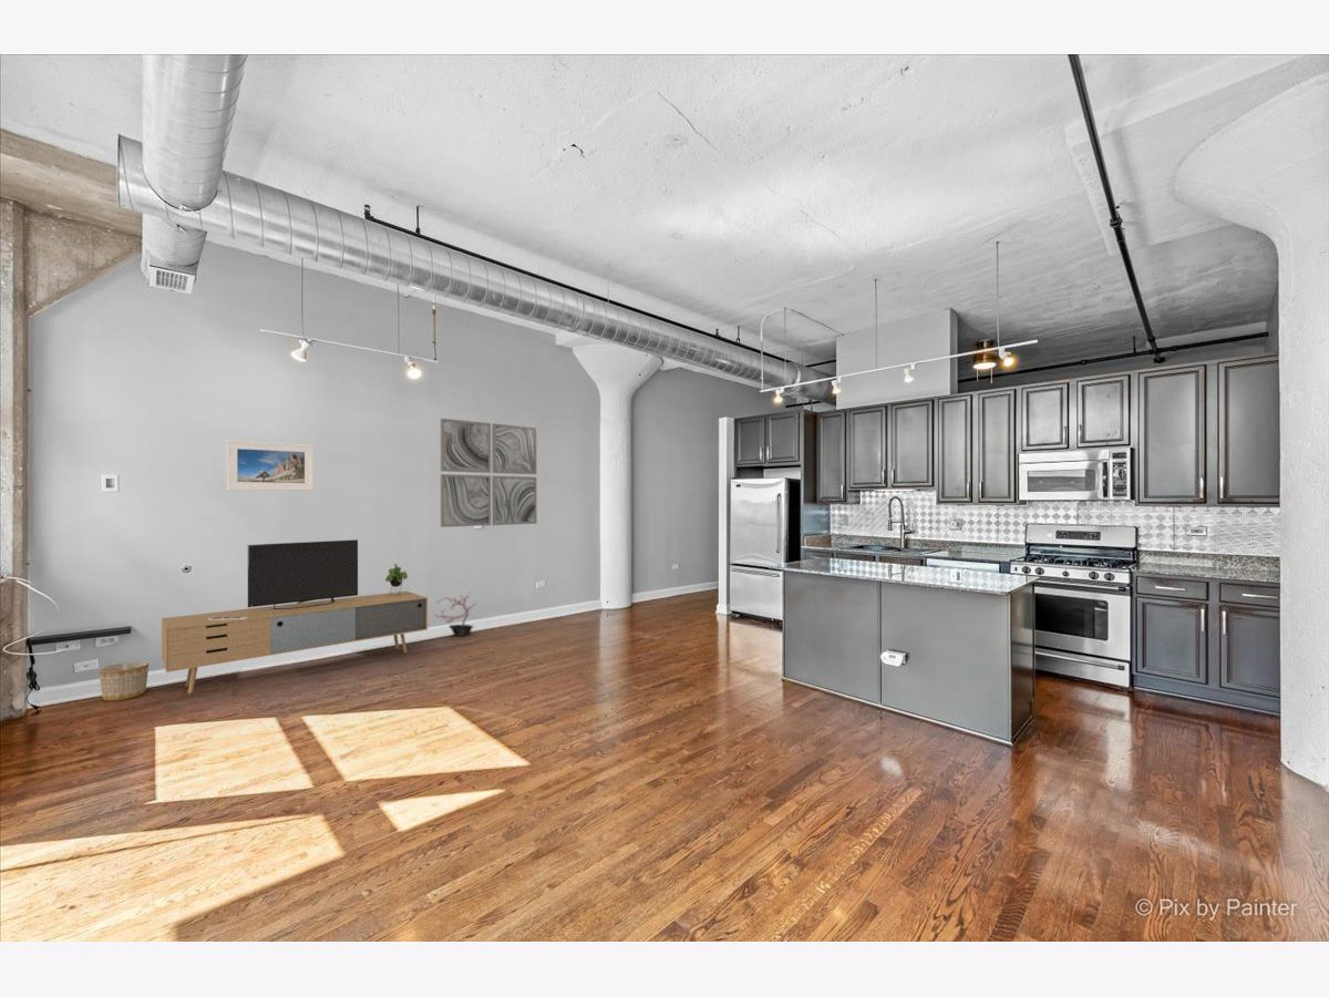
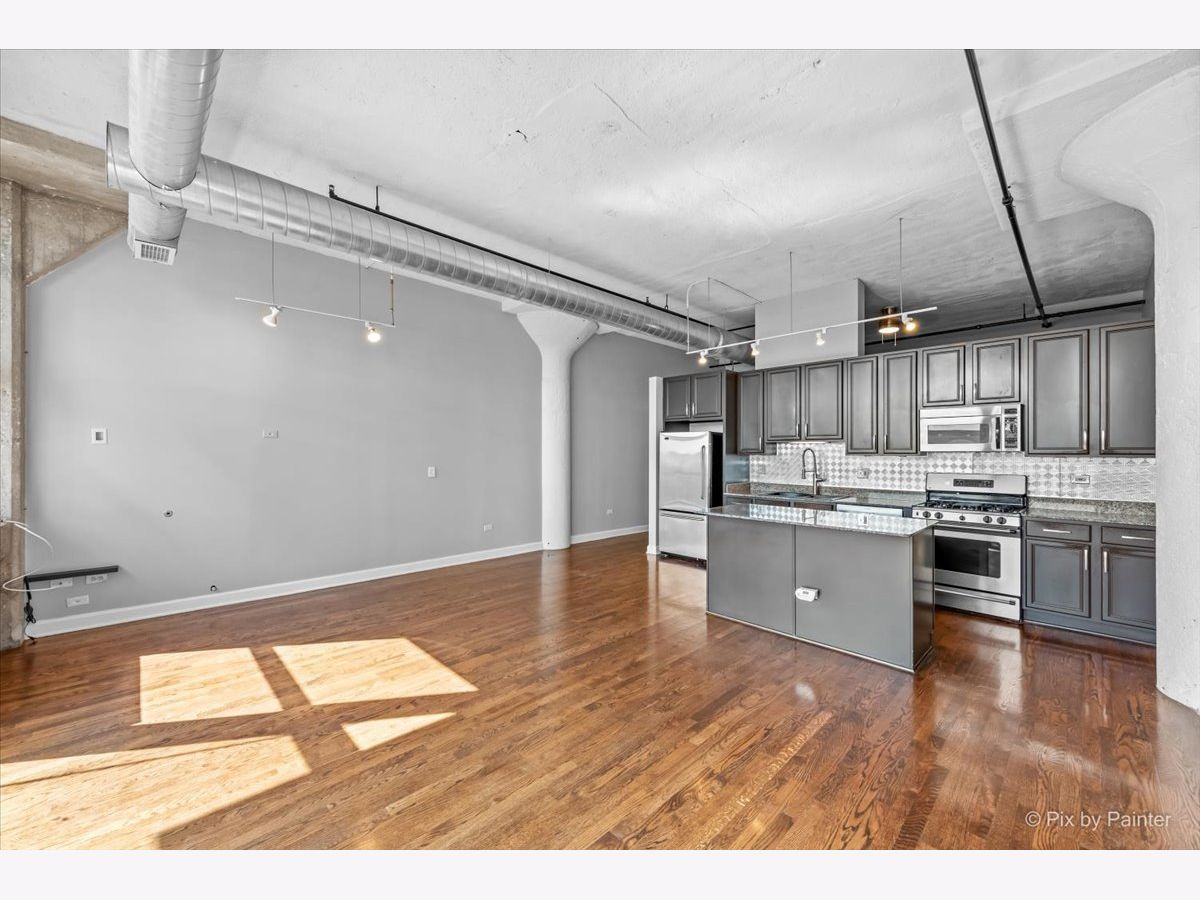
- media console (306, 605)
- wall art (490, 475)
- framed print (271, 466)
- potted plant (454, 616)
- planter (124, 680)
